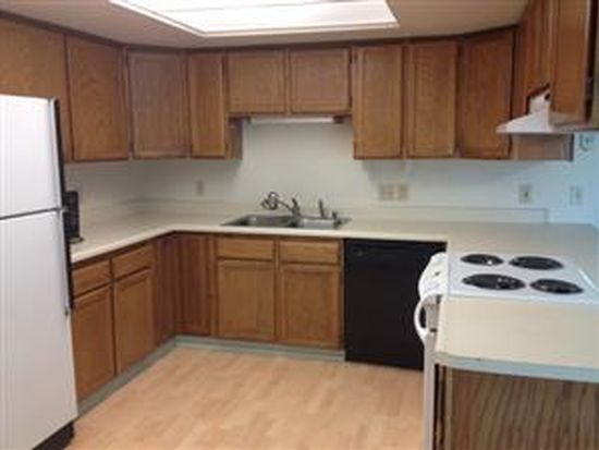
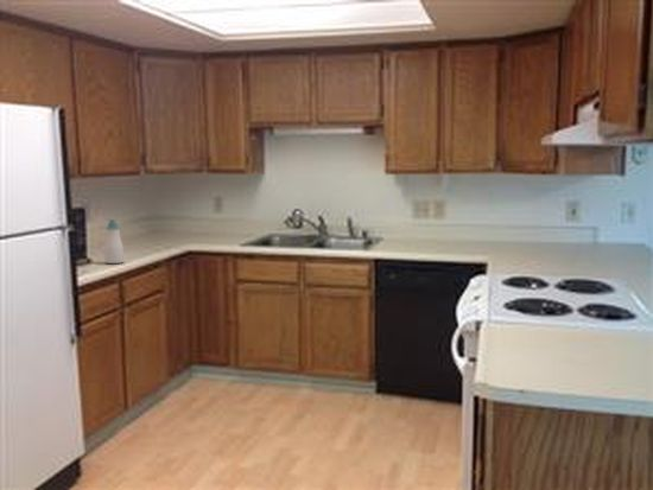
+ soap bottle (113, 241)
